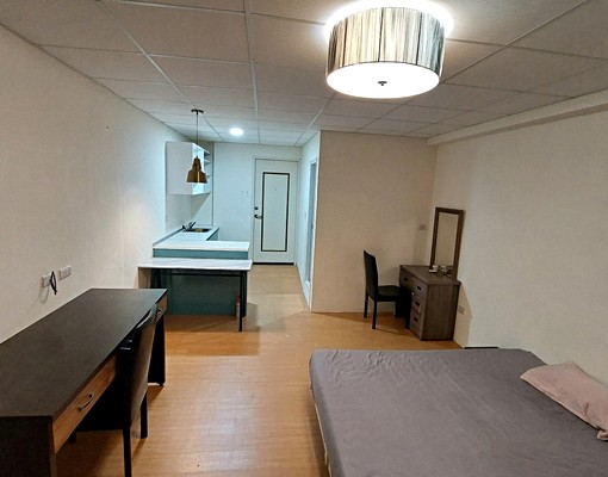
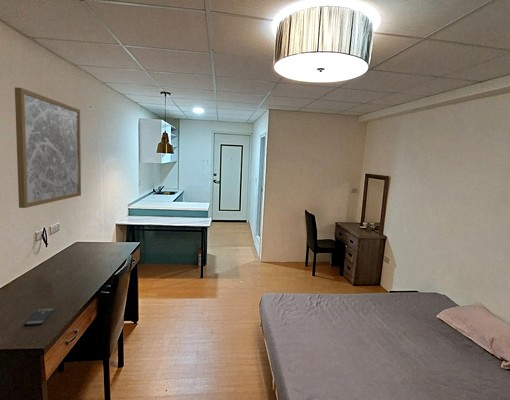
+ smartphone (40, 316)
+ wall art (54, 151)
